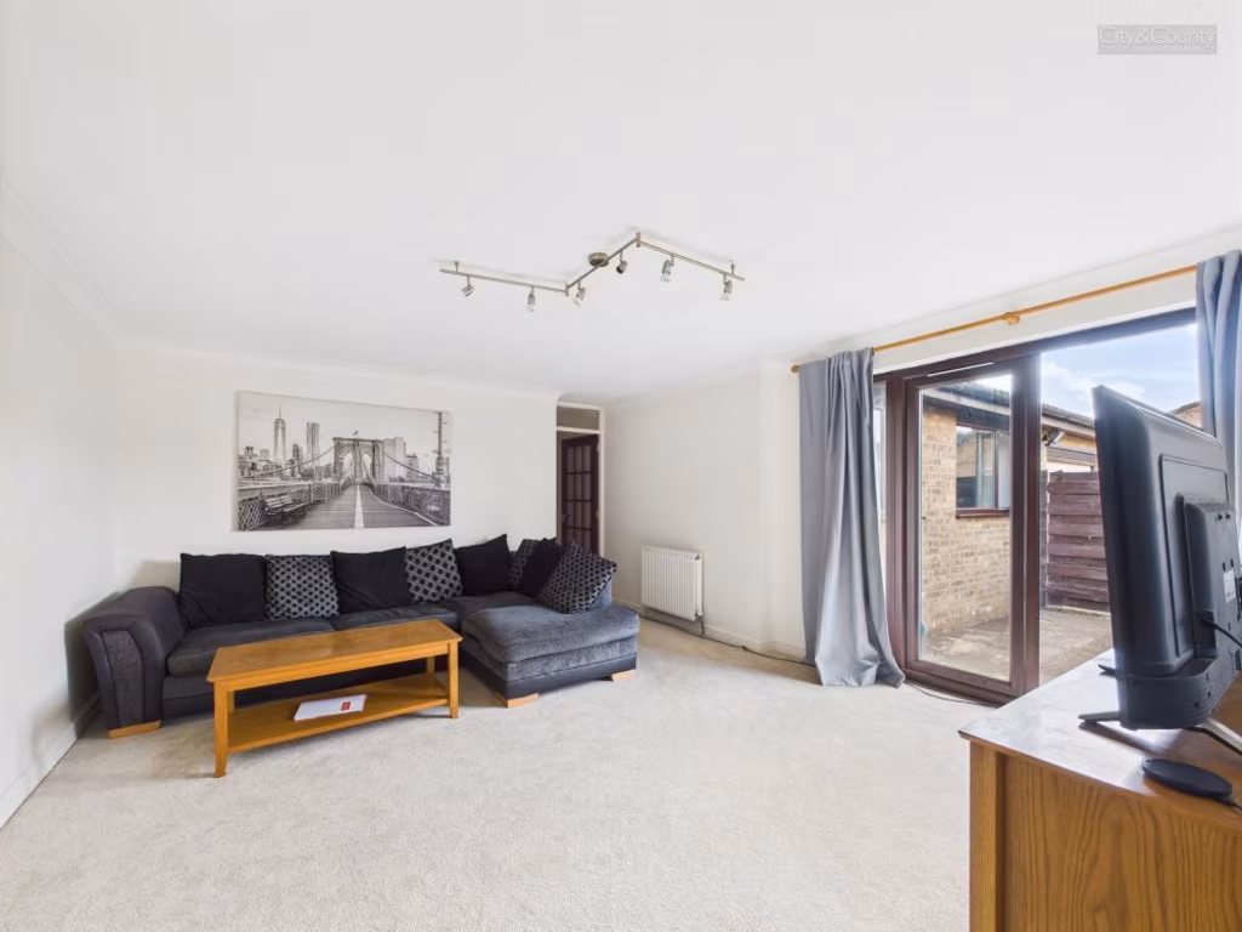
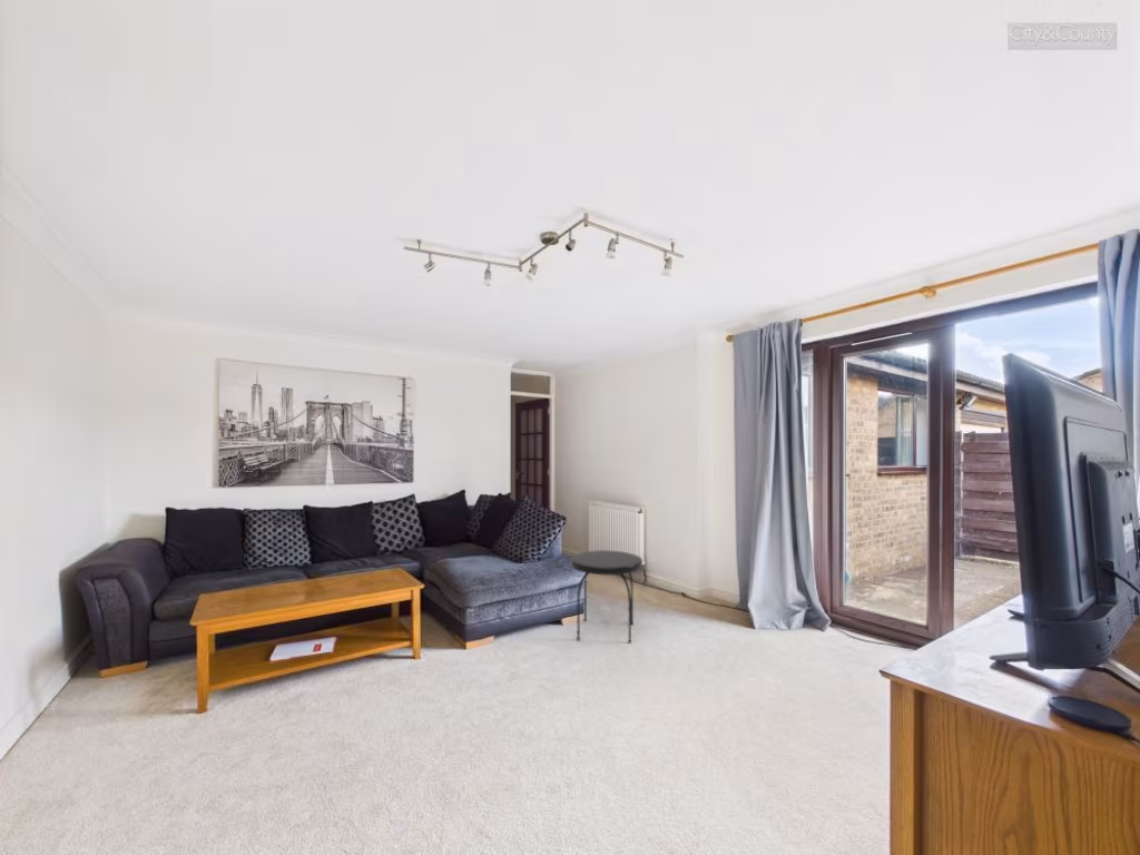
+ side table (586, 594)
